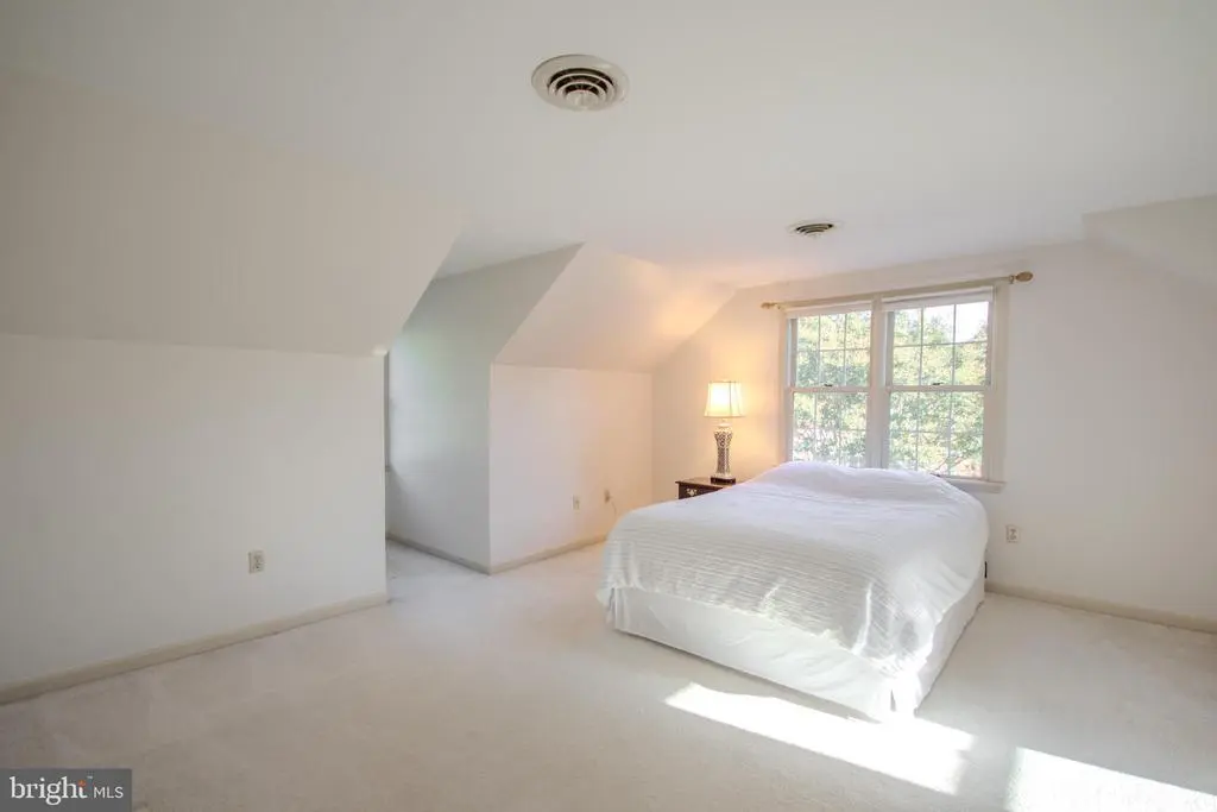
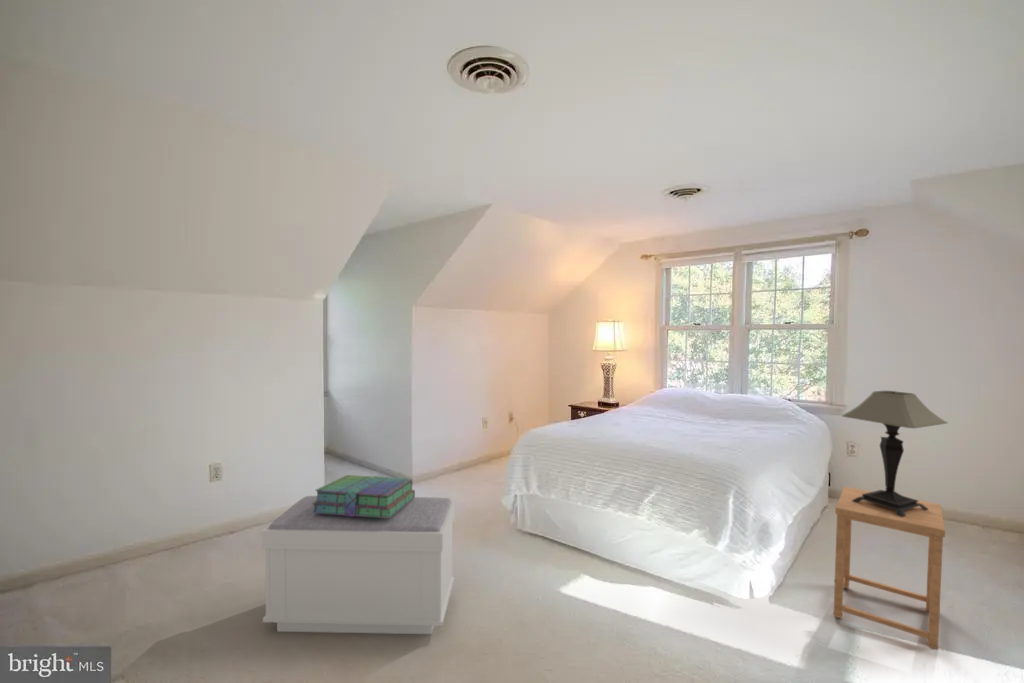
+ stack of books (365, 495)
+ table lamp (891, 448)
+ bench (366, 559)
+ side table (877, 582)
